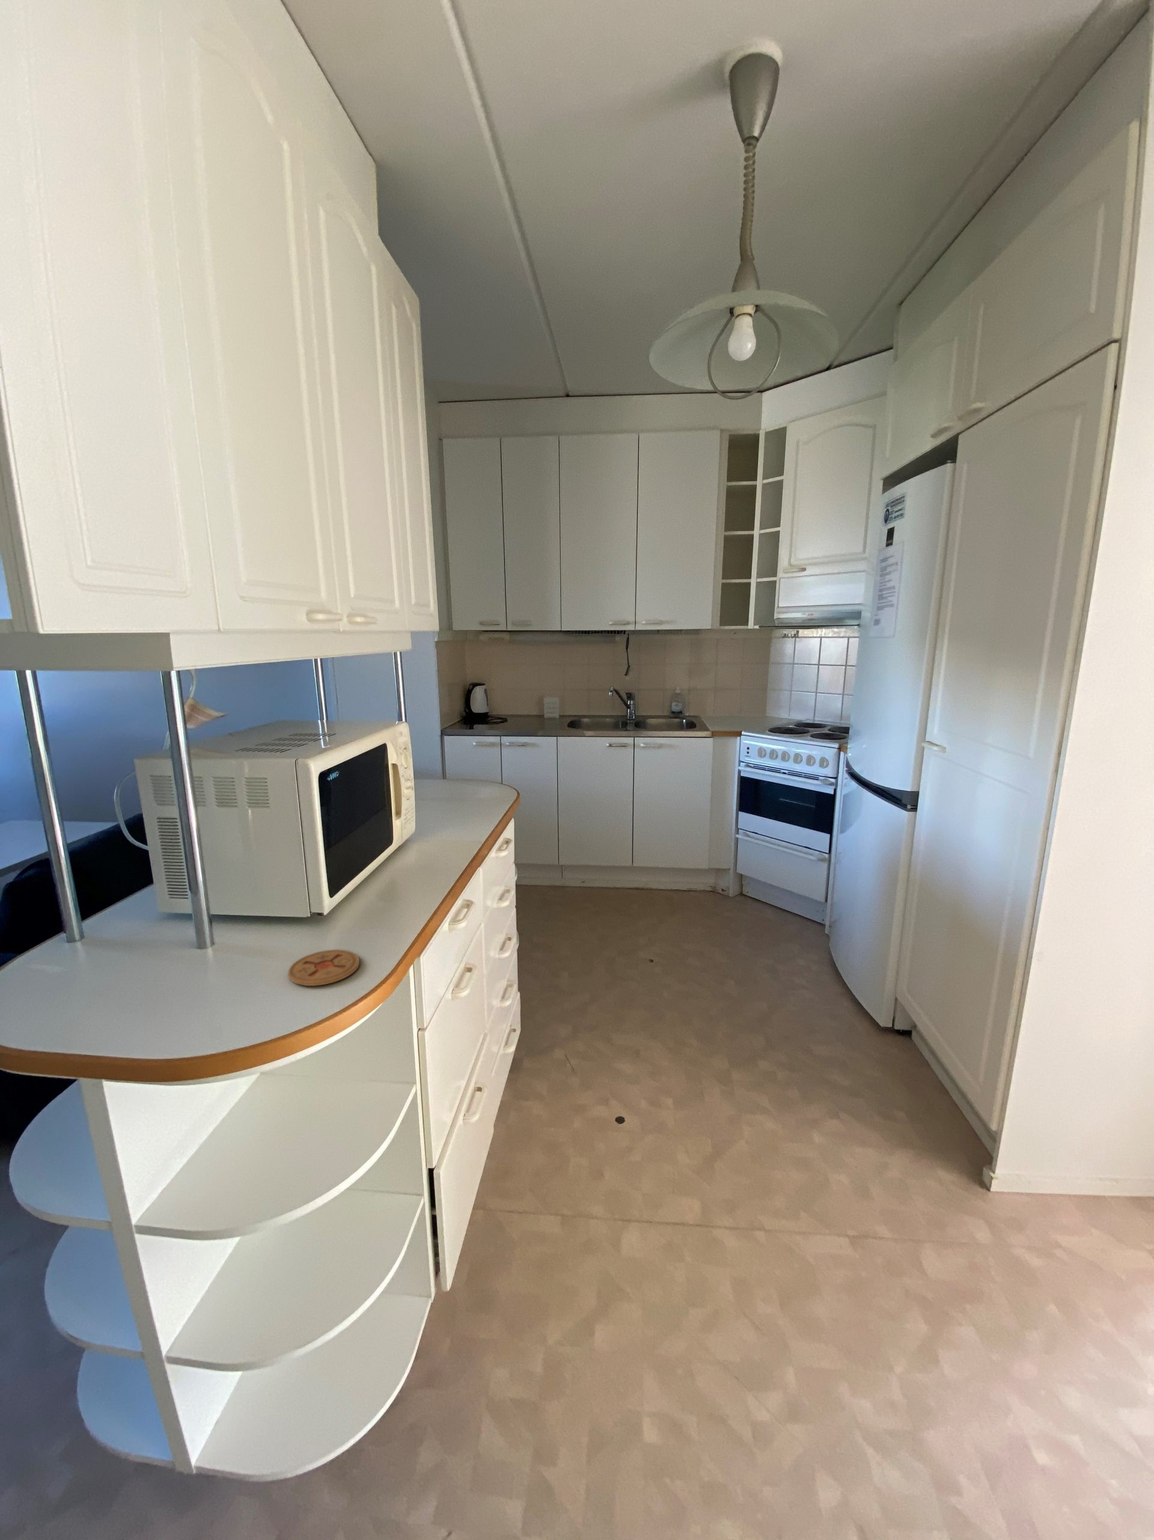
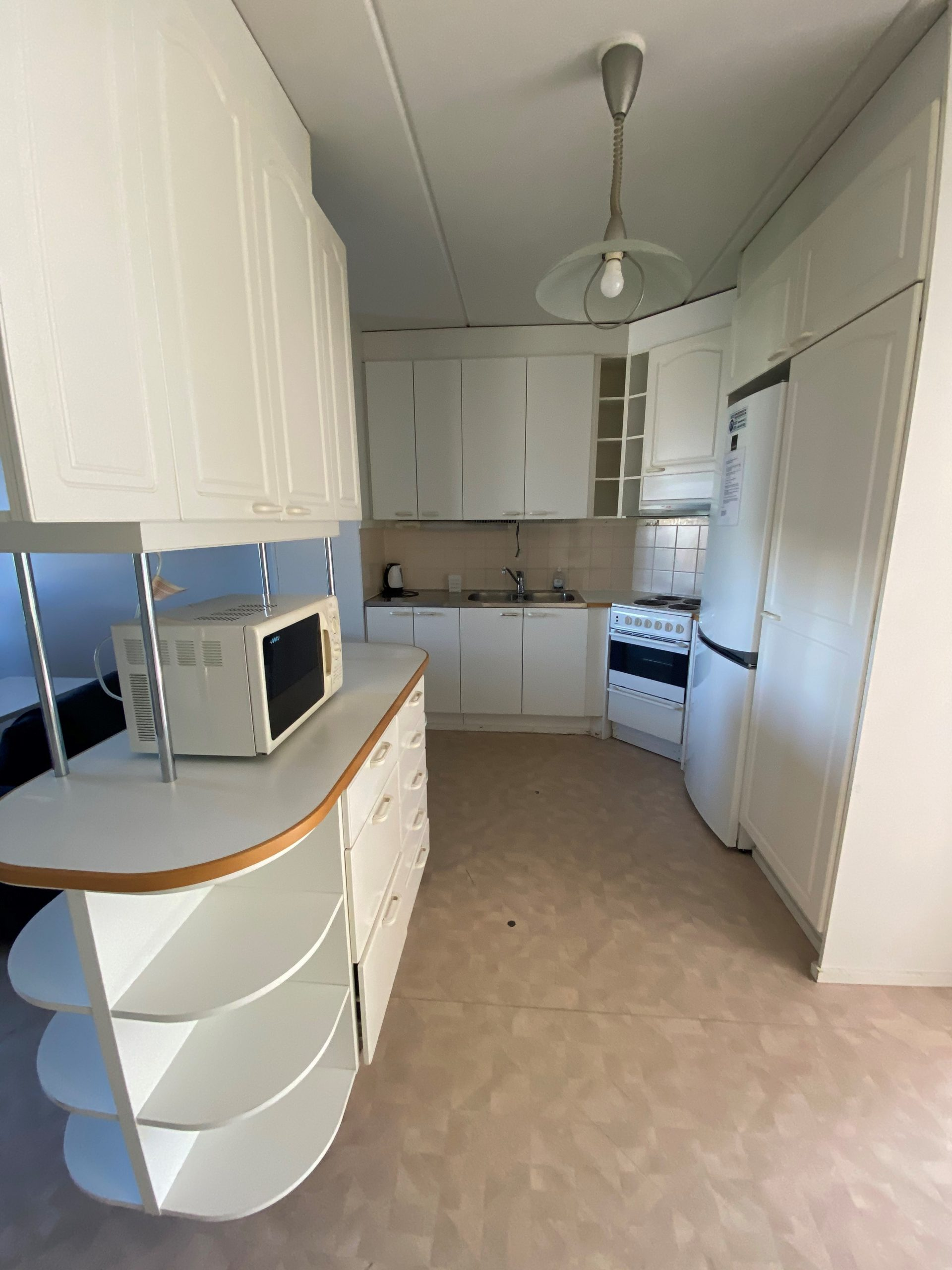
- coaster (324, 966)
